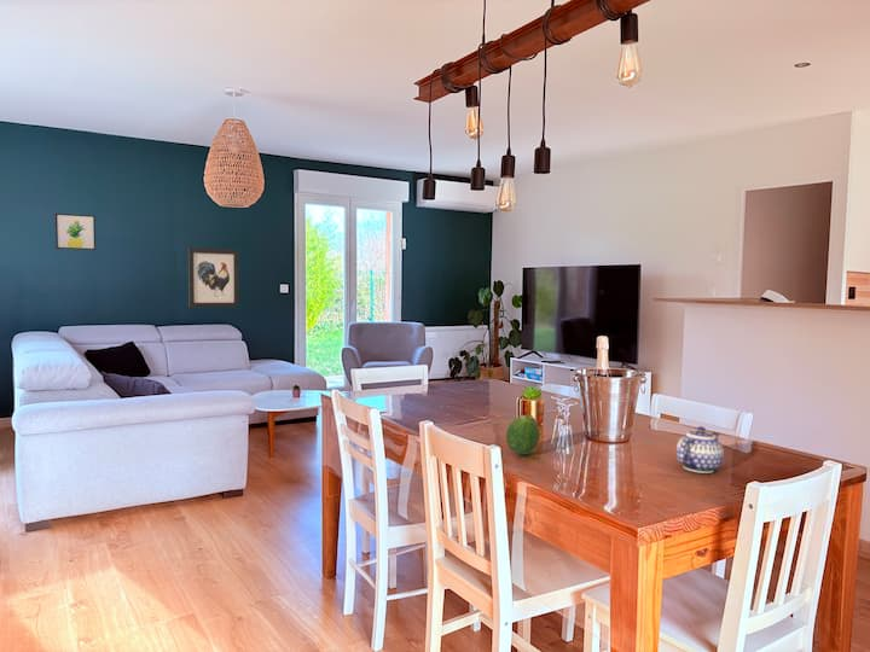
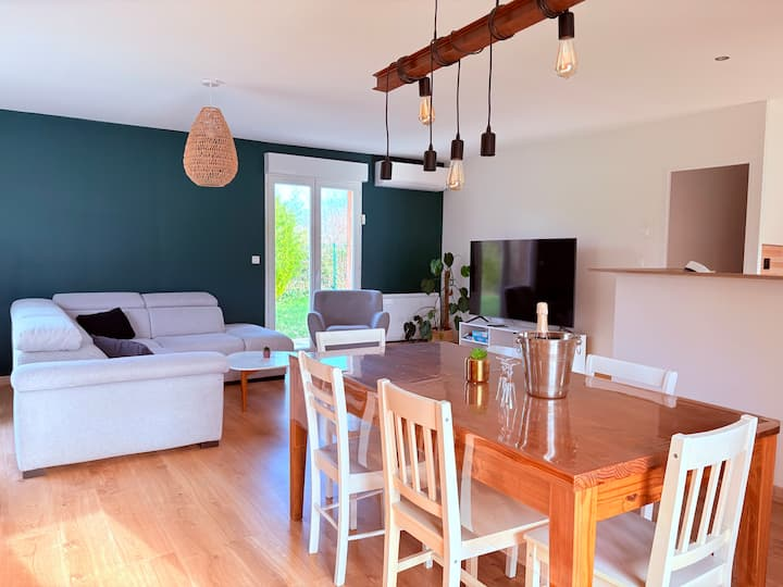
- wall art (75, 232)
- wall art (214, 278)
- teapot (700, 448)
- fruit (522, 433)
